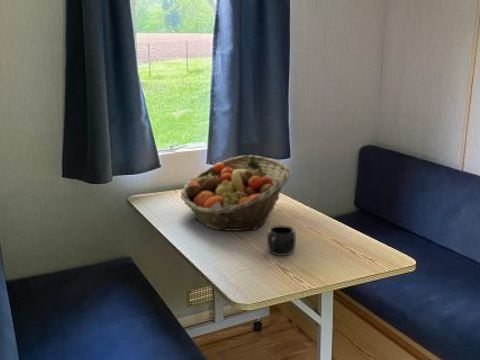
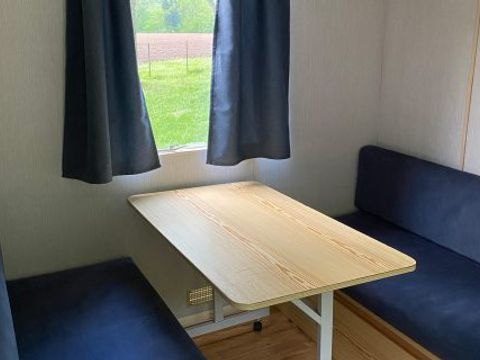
- fruit basket (234, 190)
- mug (278, 241)
